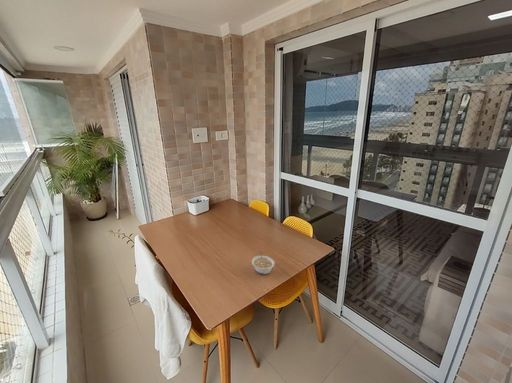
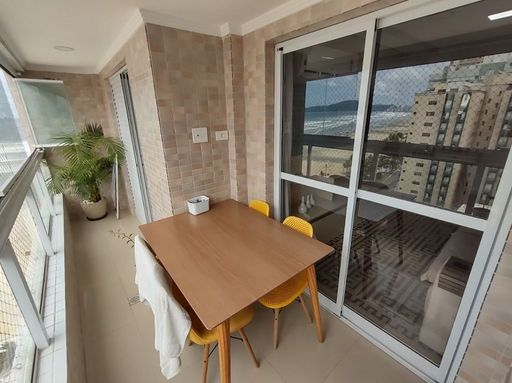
- legume (262, 264)
